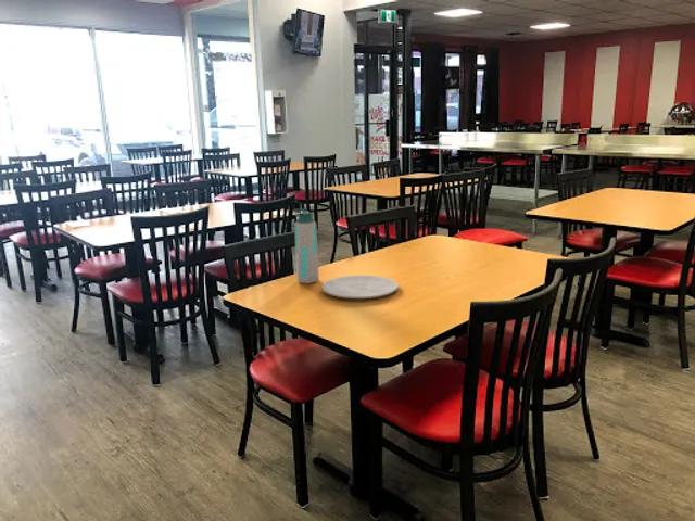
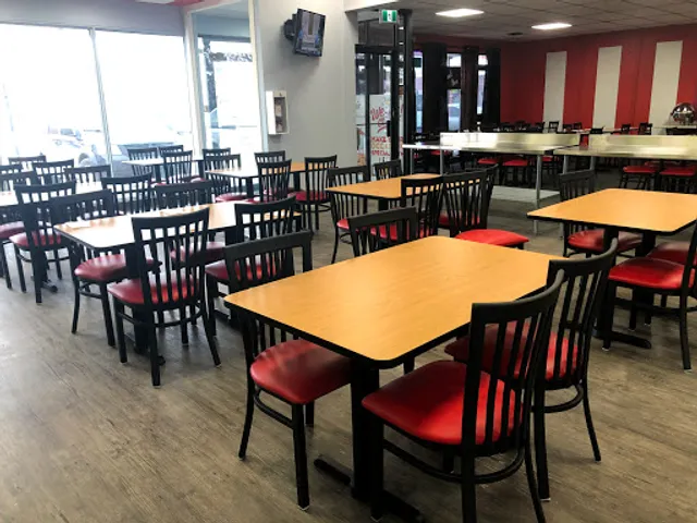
- water bottle (305, 245)
- plate (359, 287)
